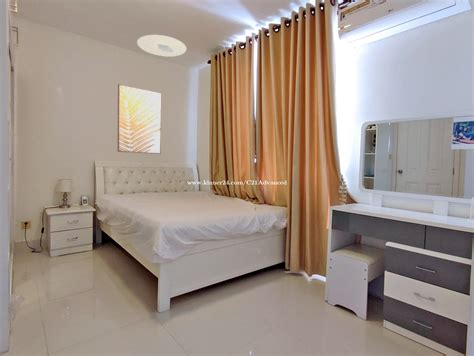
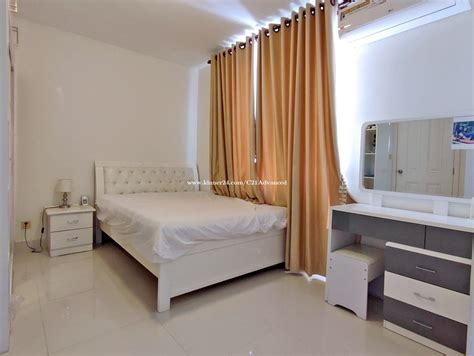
- ceiling light (162, 44)
- wall art (140, 121)
